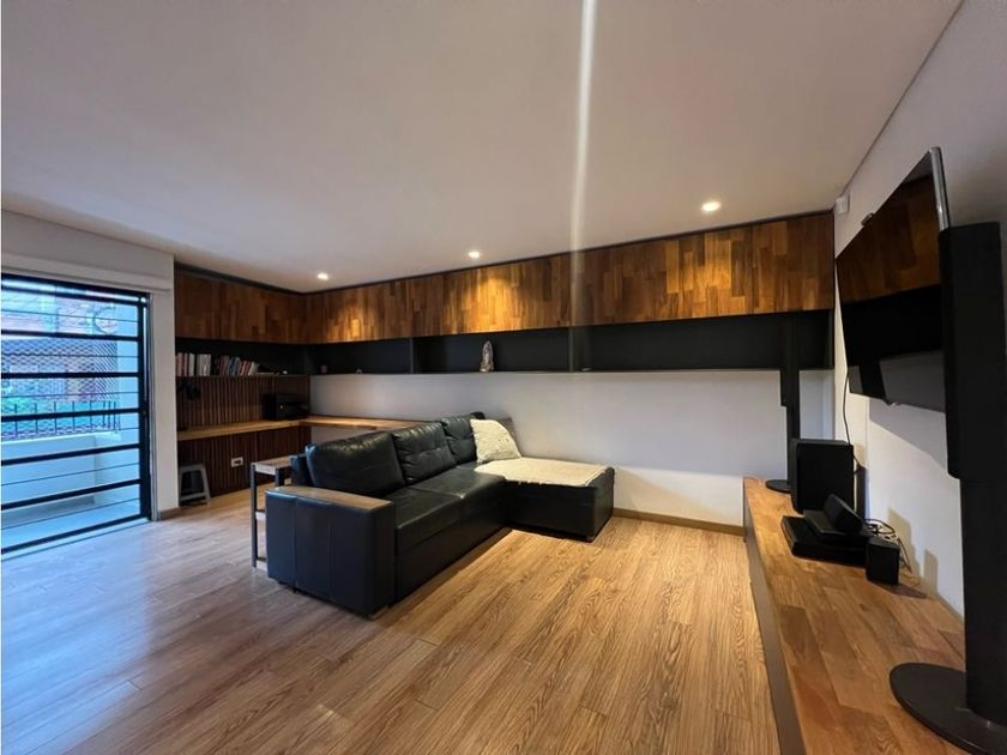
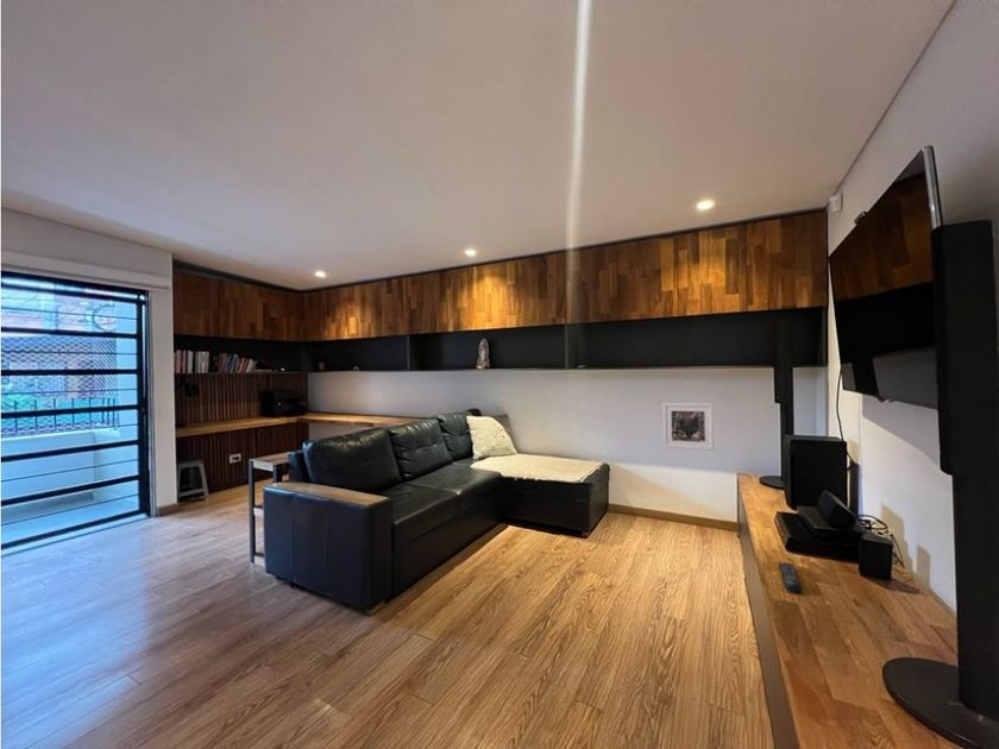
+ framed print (687, 426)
+ remote control (788, 574)
